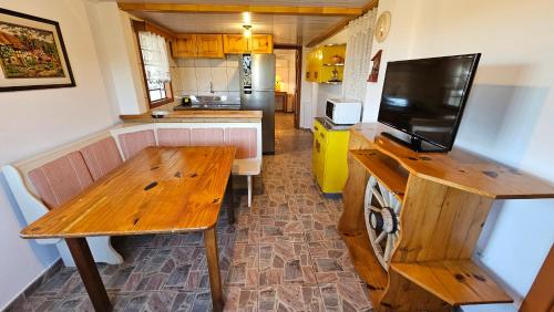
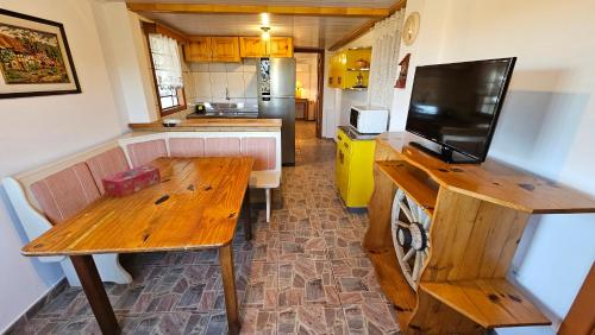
+ tissue box (133, 179)
